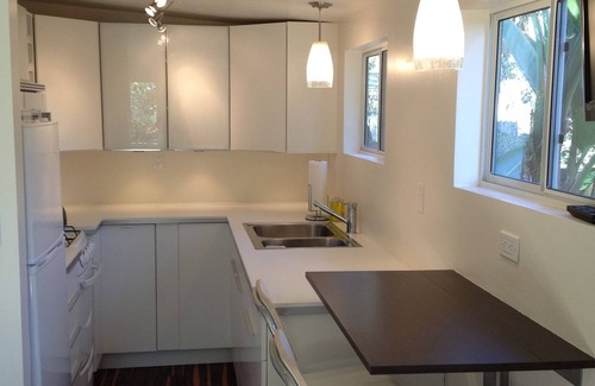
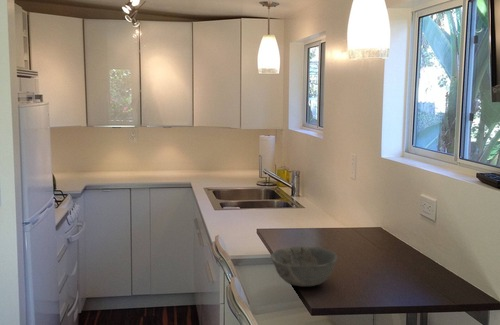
+ bowl (303, 269)
